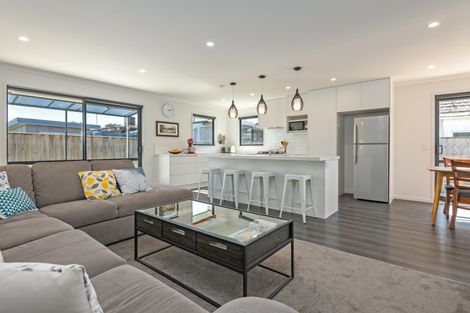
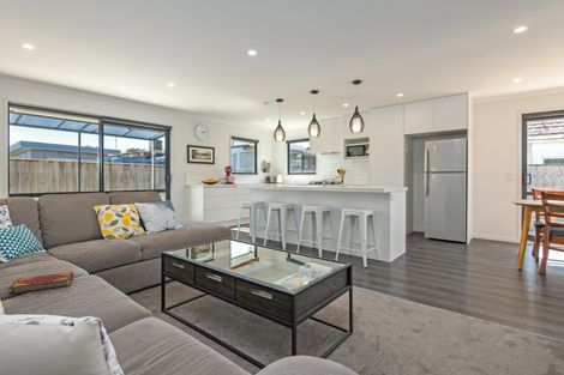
+ hardback book (43, 282)
